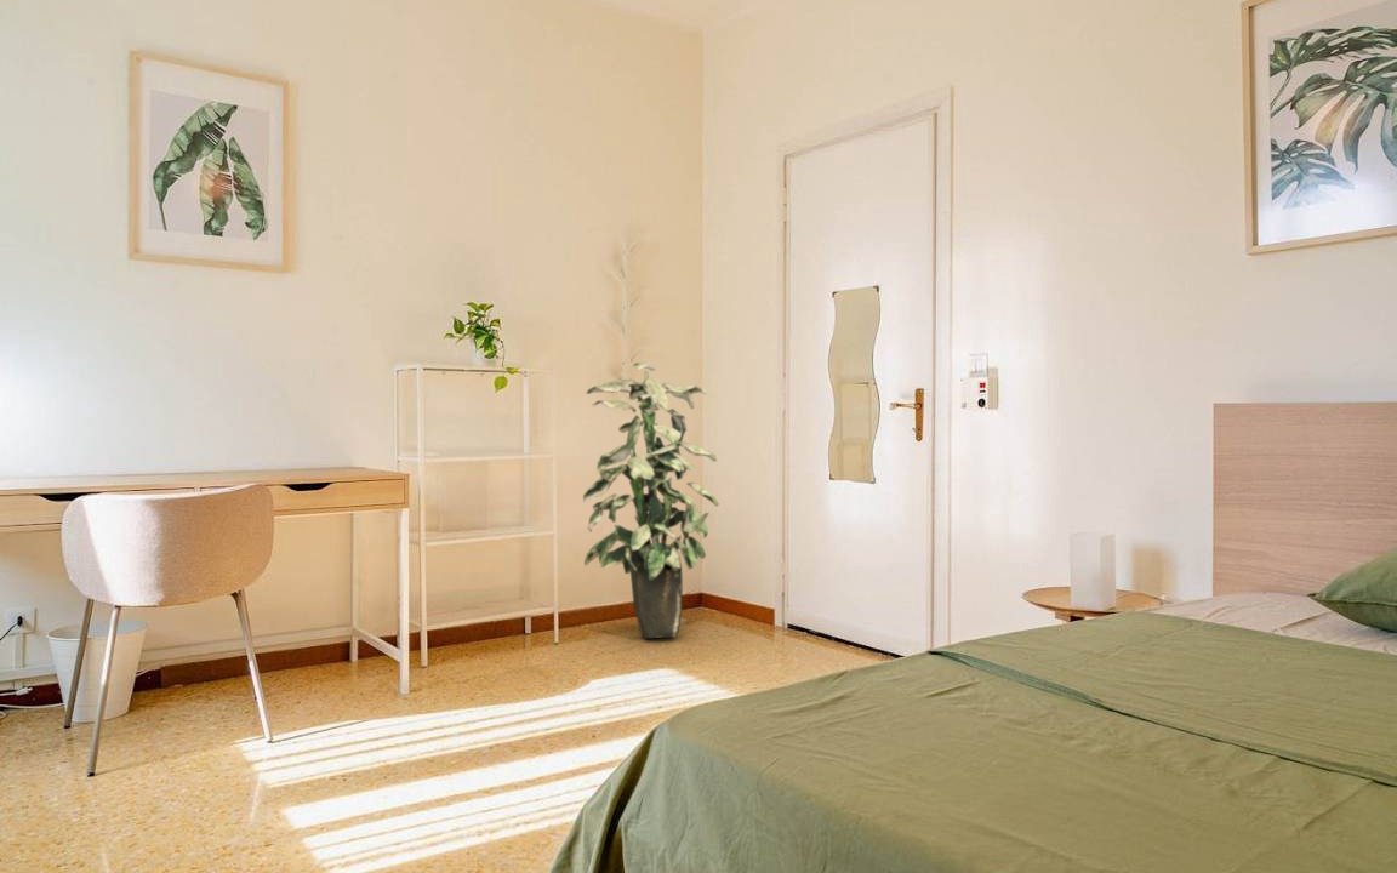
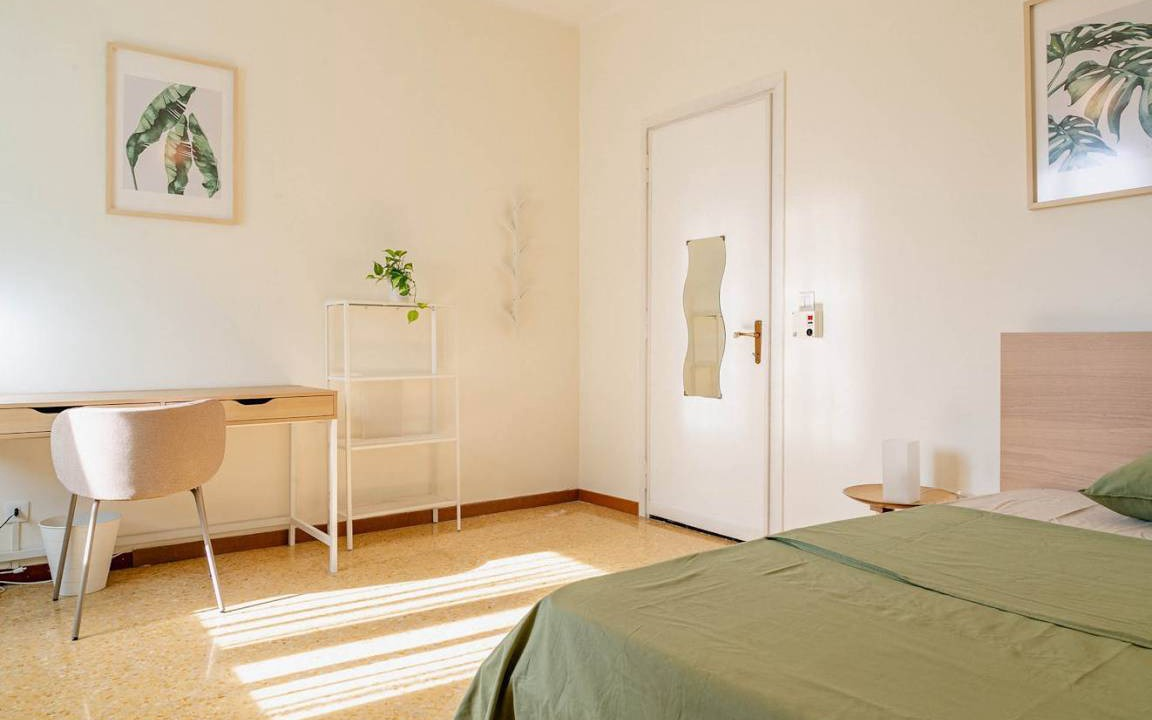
- indoor plant (648, 500)
